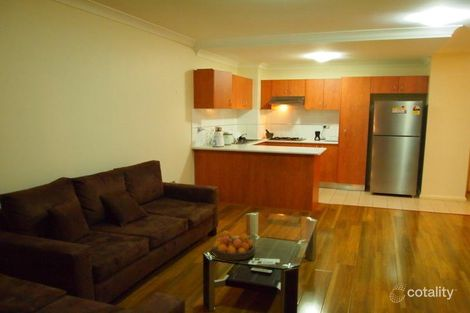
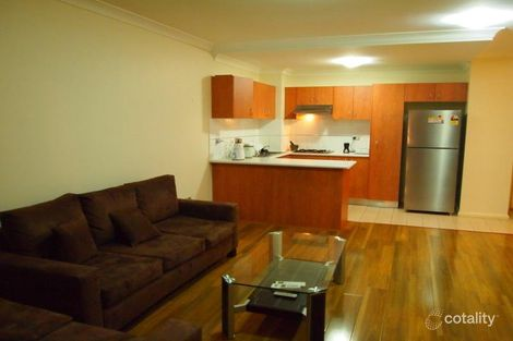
- fruit bowl (233, 242)
